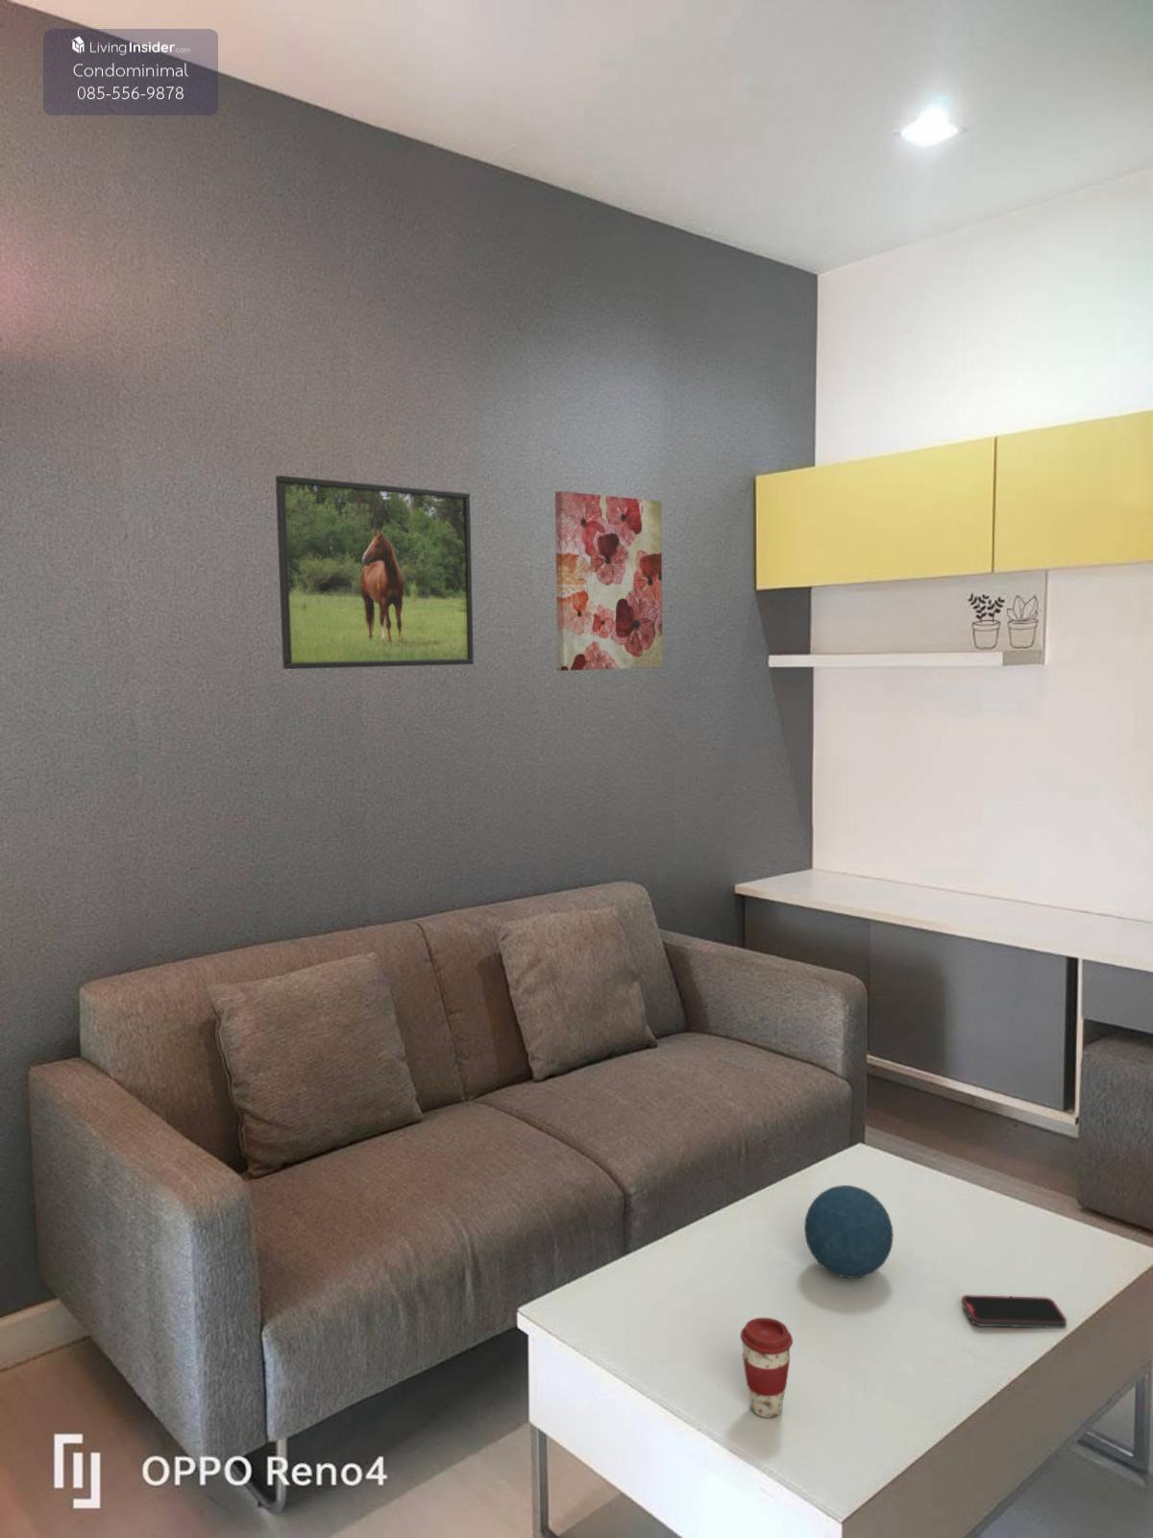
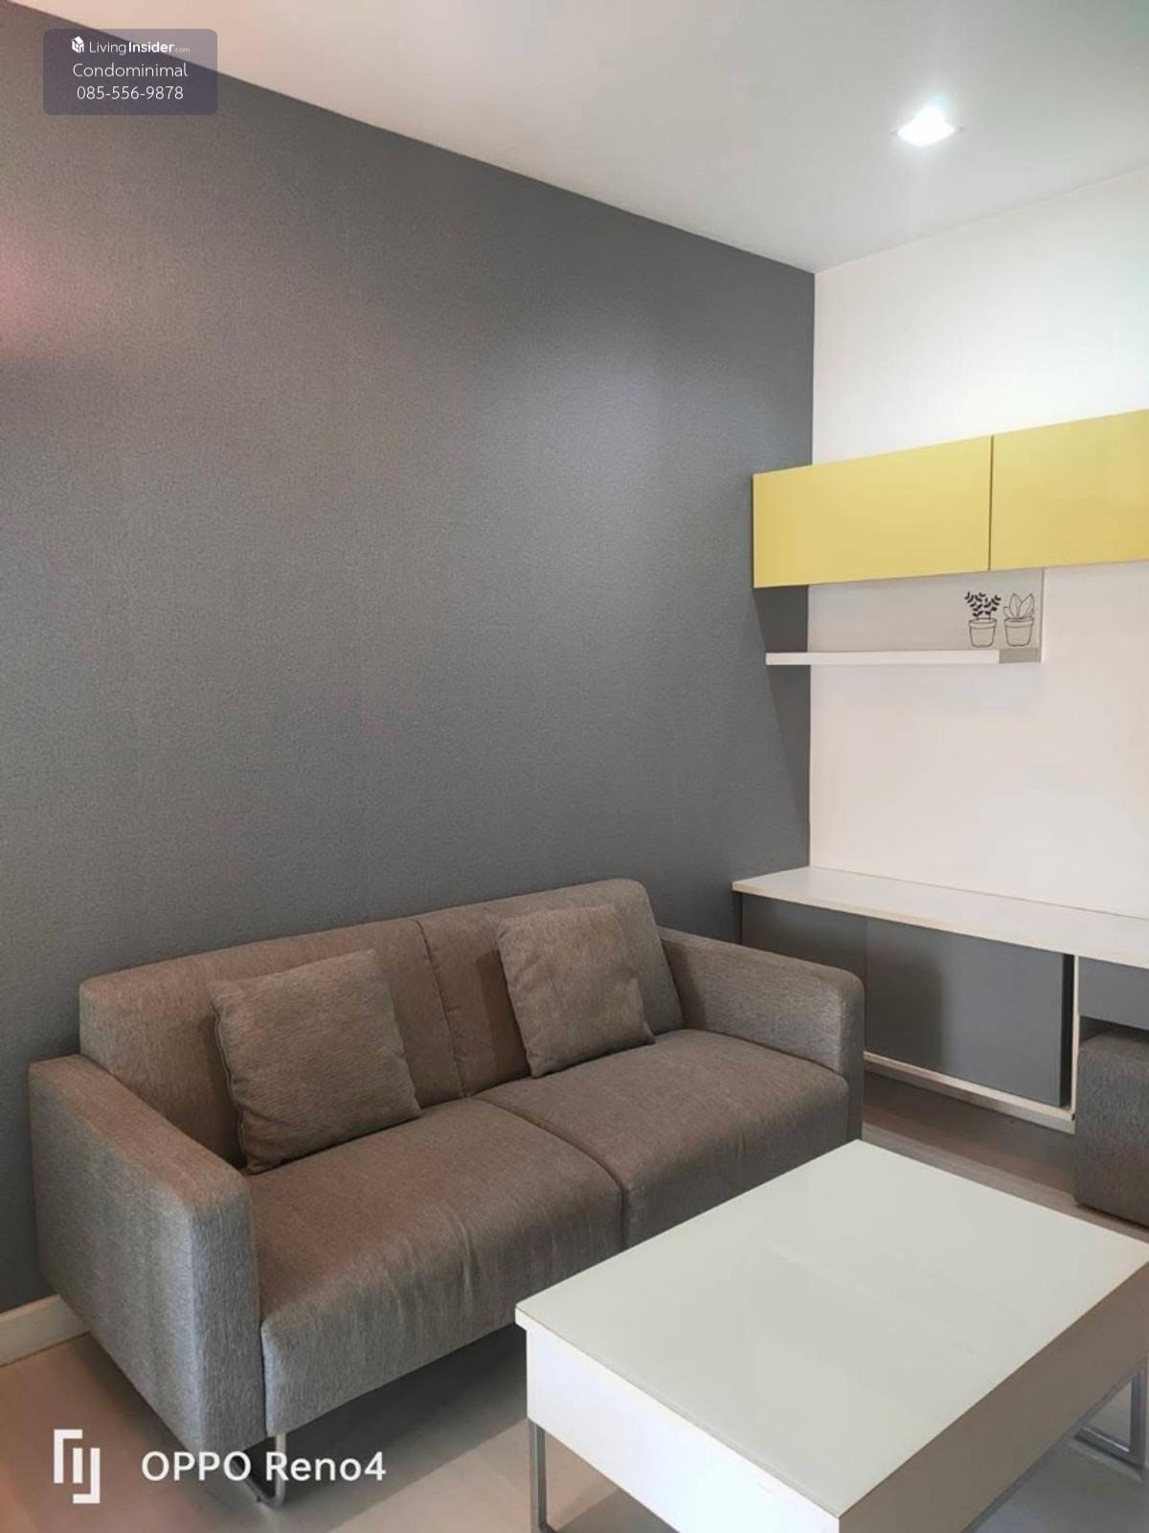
- decorative orb (849, 1230)
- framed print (380, 575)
- smartphone (1013, 1312)
- coffee cup (765, 1368)
- wall art (610, 584)
